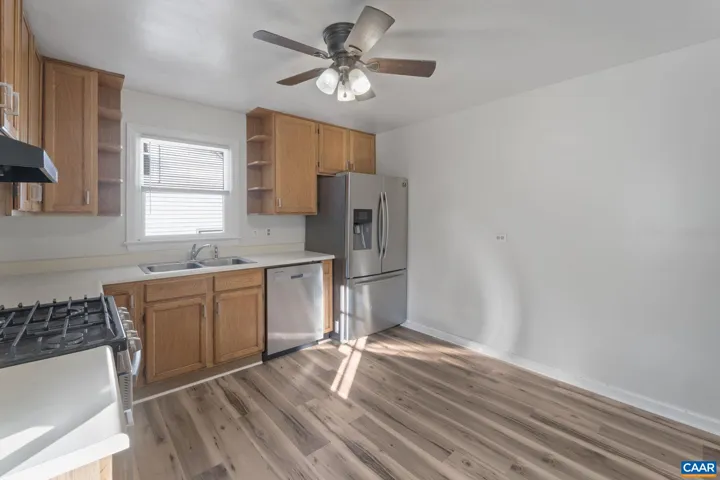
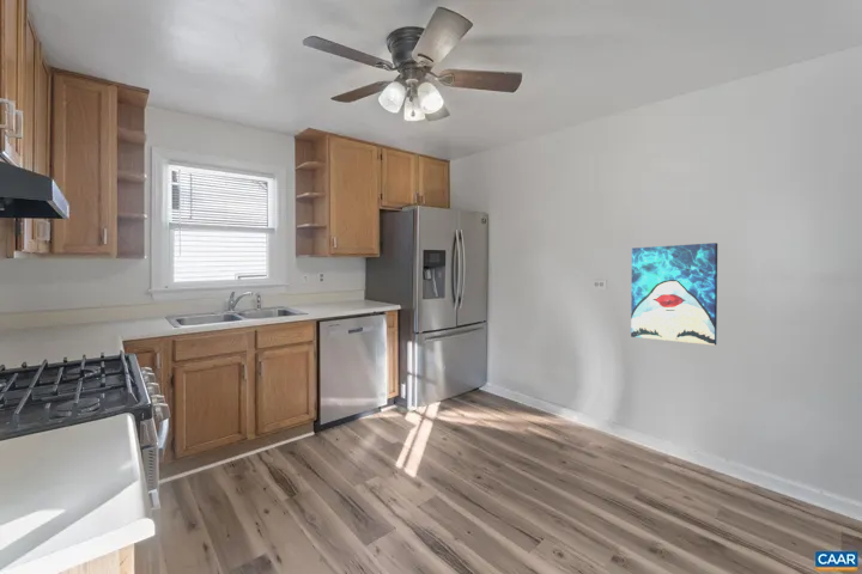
+ wall art (670, 293)
